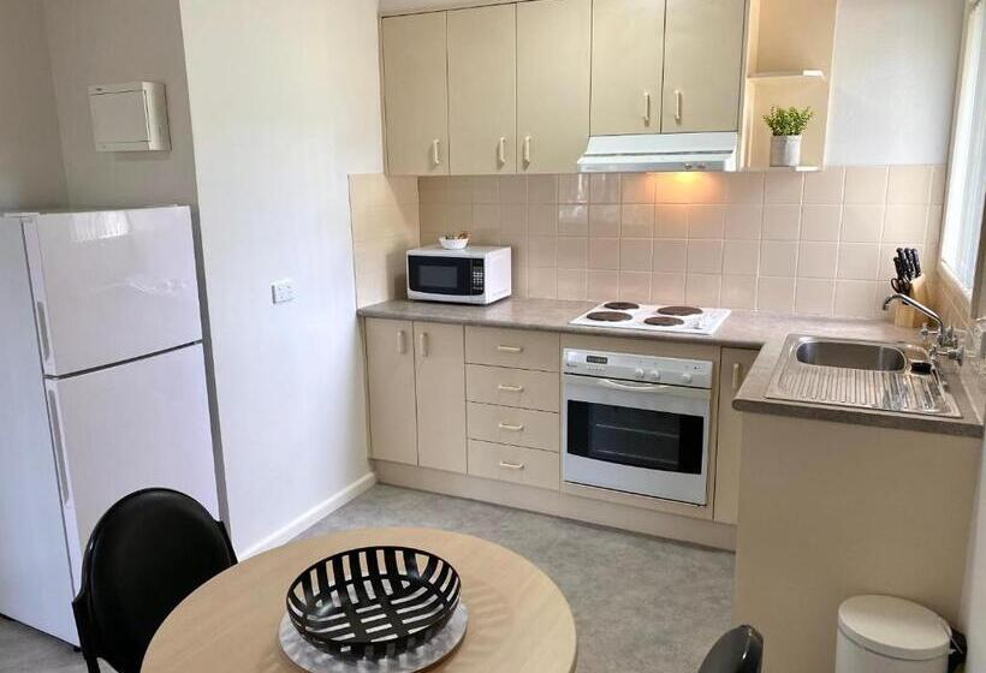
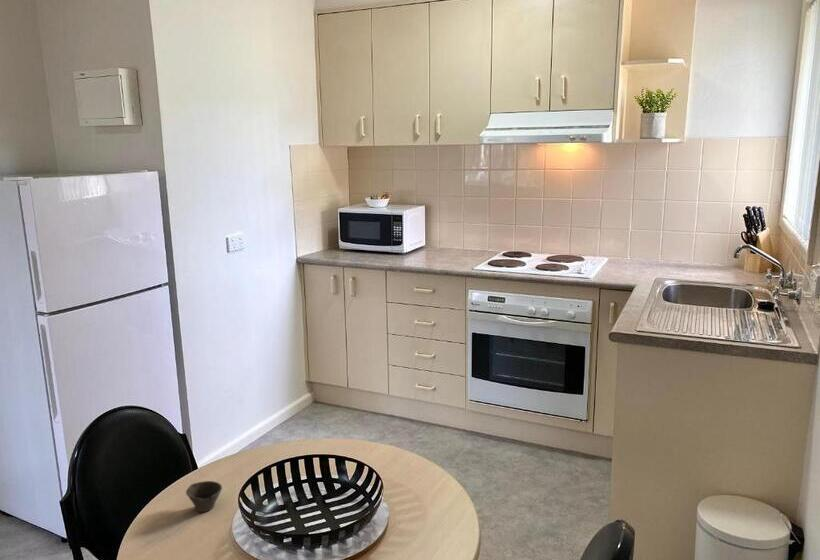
+ cup (203, 496)
